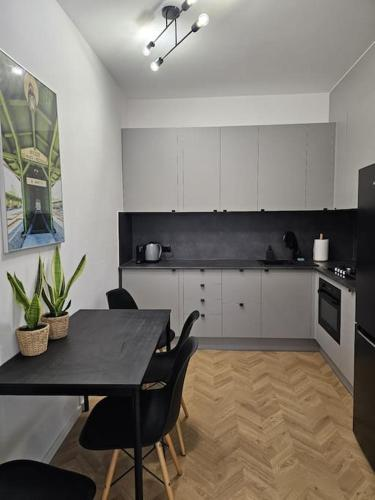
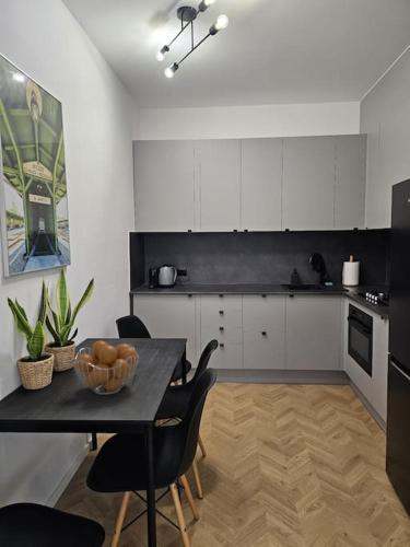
+ fruit basket (107, 365)
